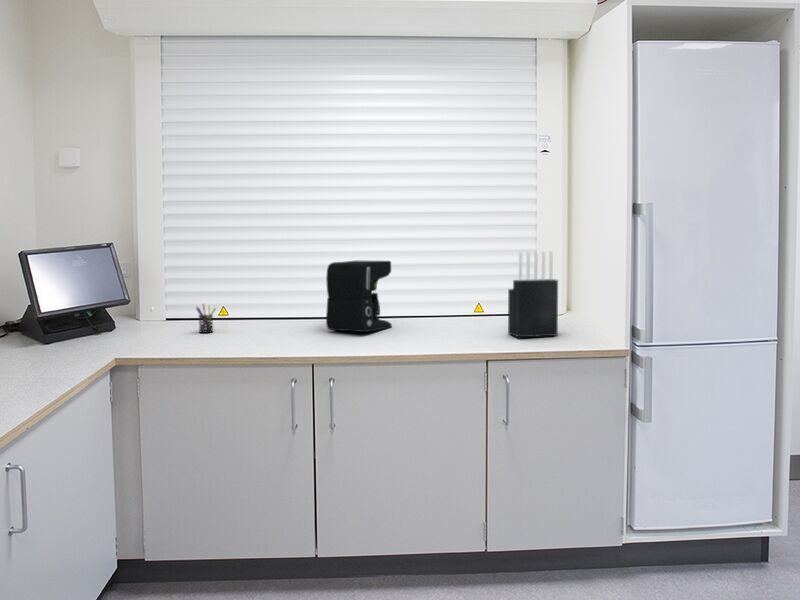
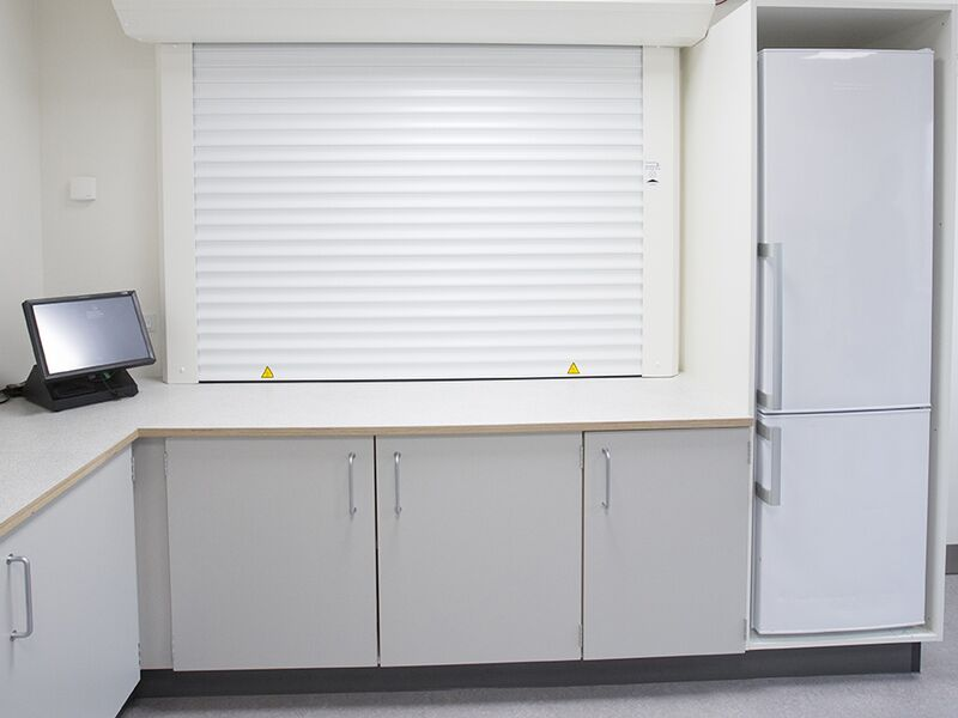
- coffee maker (362, 295)
- pen holder (207, 317)
- knife block (531, 293)
